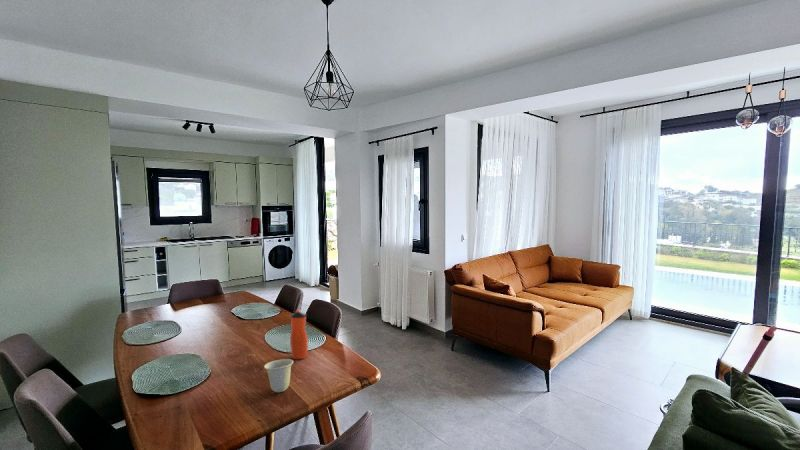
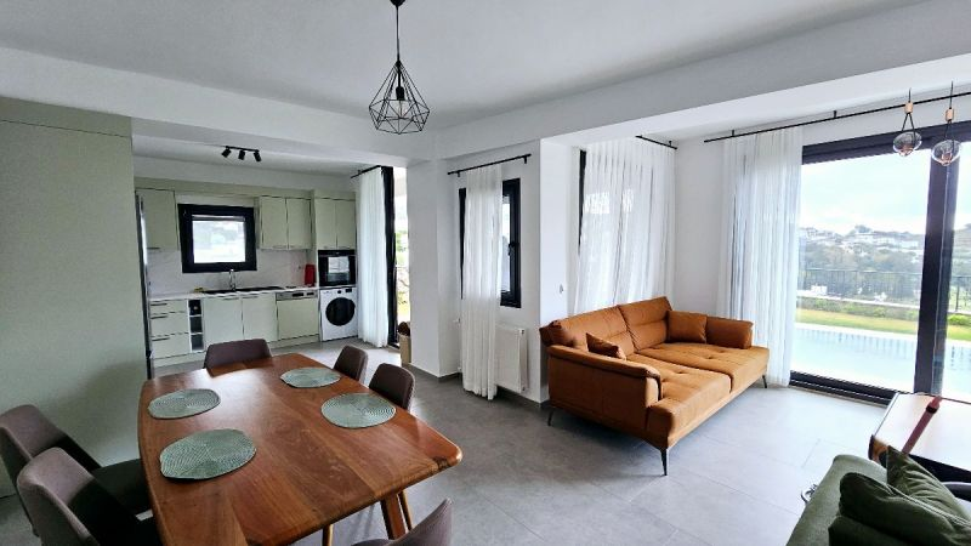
- water bottle (298, 333)
- cup (279, 375)
